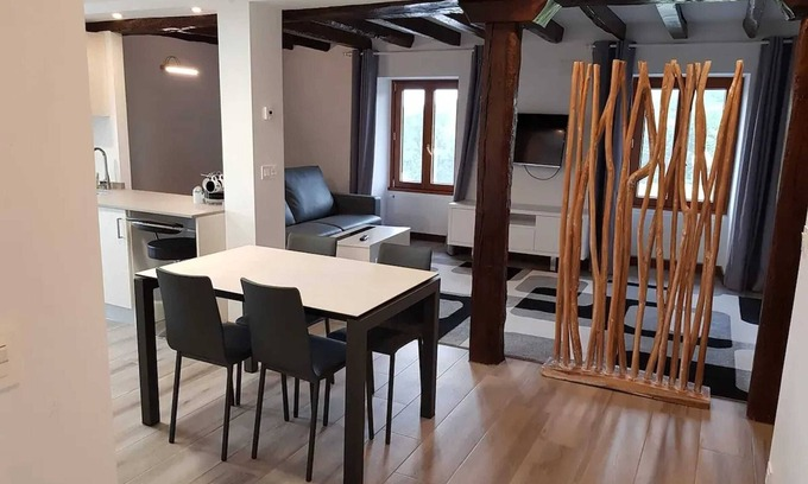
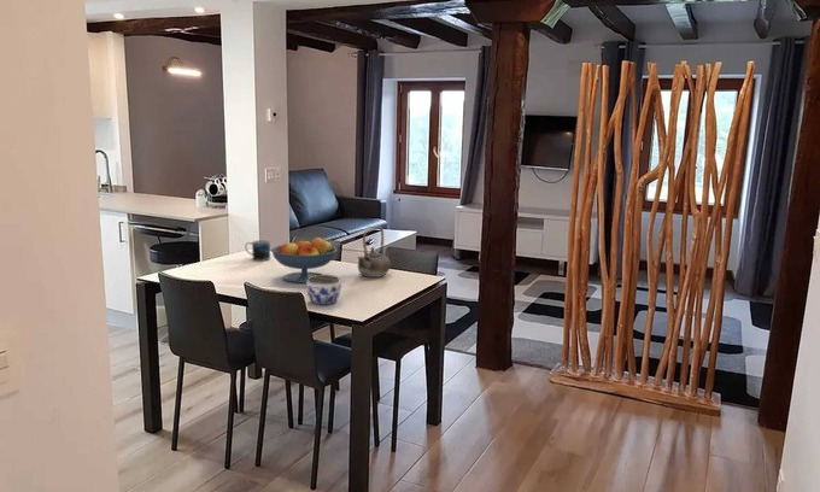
+ mug (257, 250)
+ teapot (373, 251)
+ fruit bowl (304, 258)
+ jar (323, 289)
